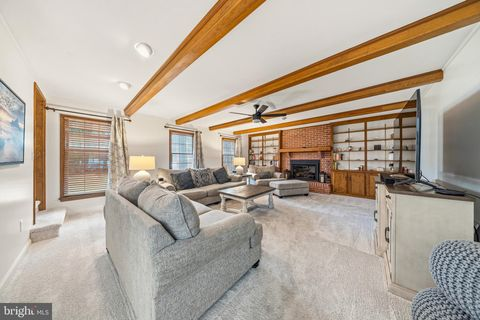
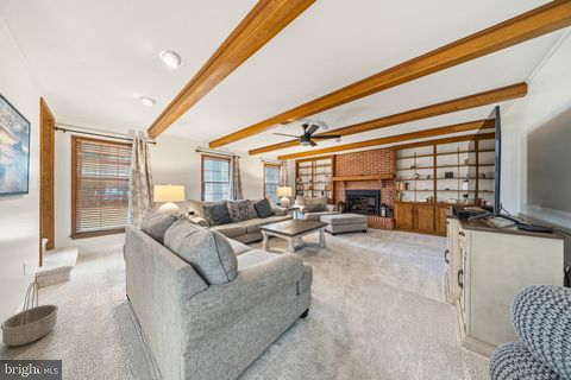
+ basket (31, 309)
